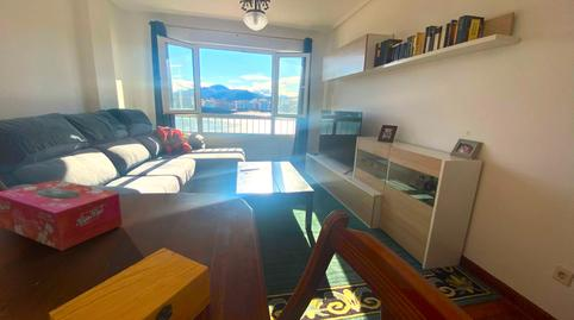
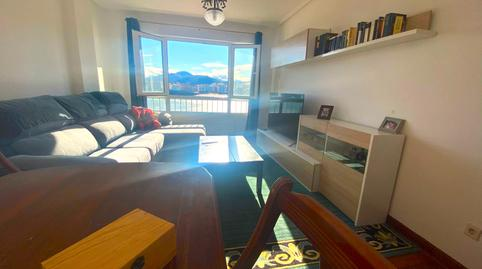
- tissue box (60, 209)
